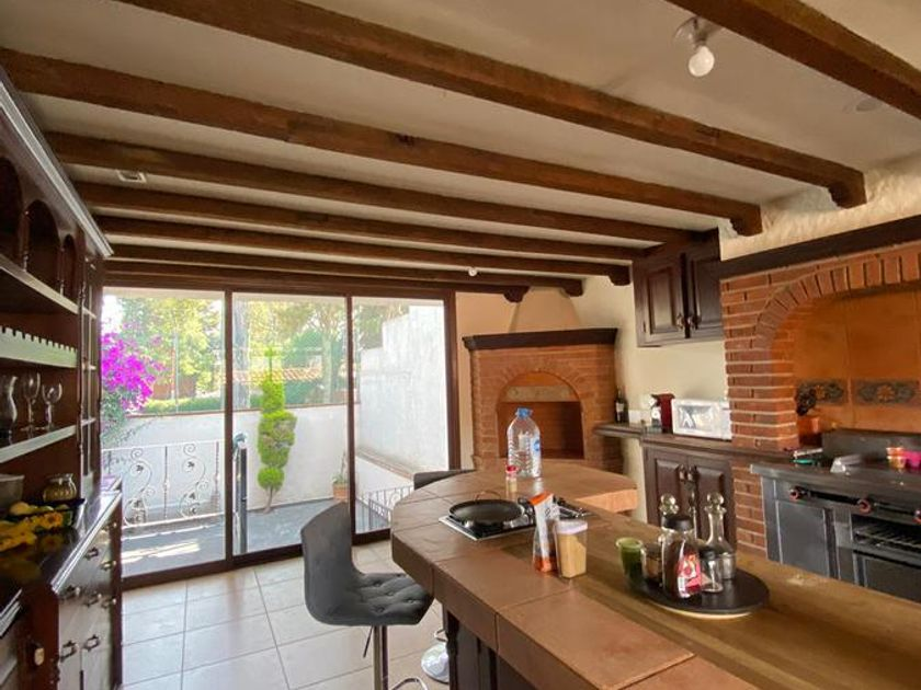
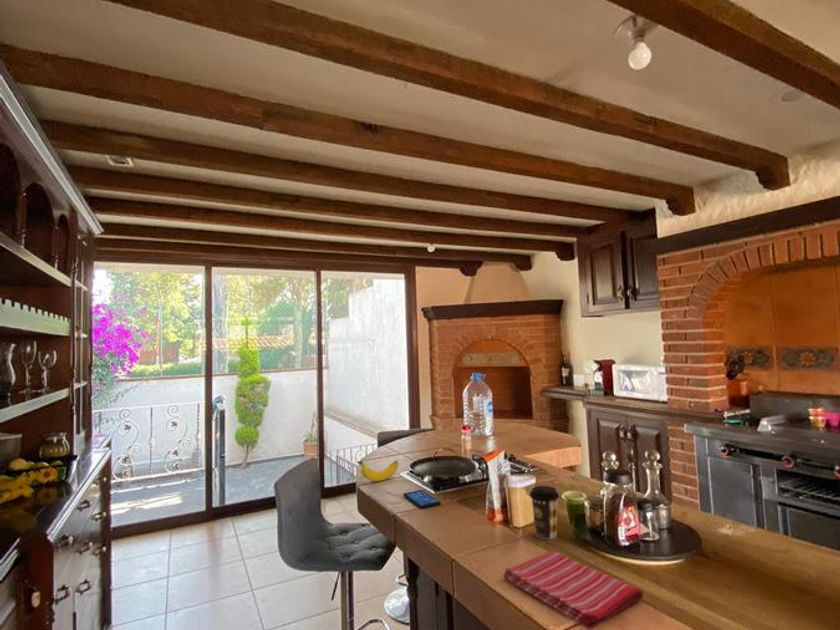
+ banana (378, 471)
+ smartphone (421, 498)
+ dish towel (570, 582)
+ coffee cup (545, 512)
